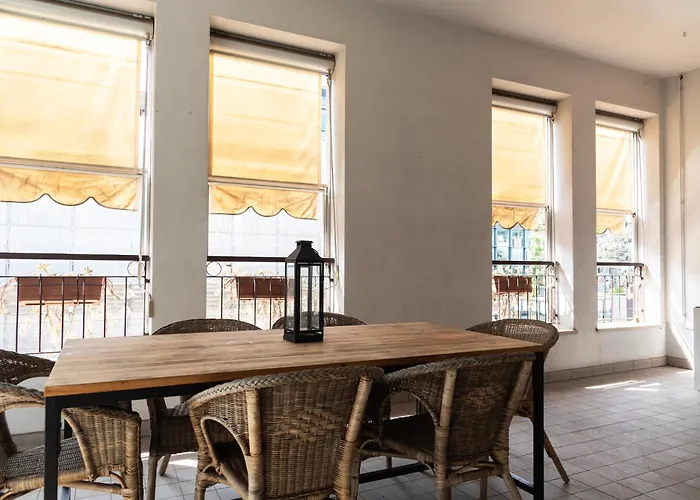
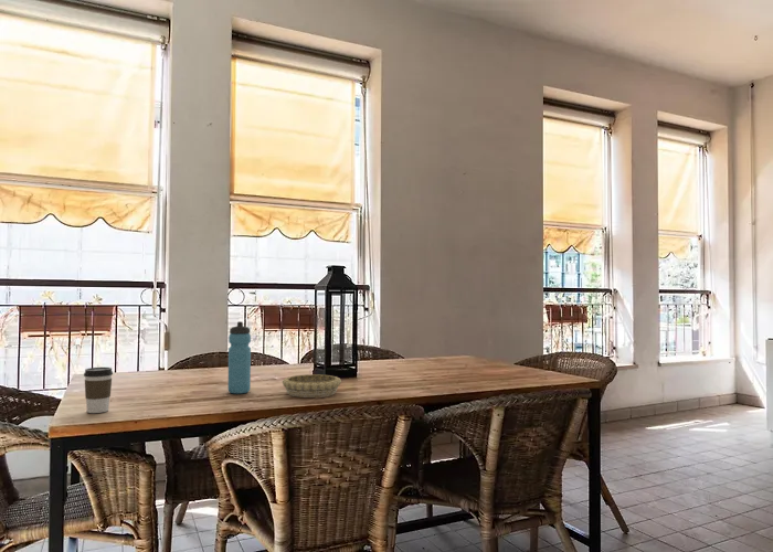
+ water bottle (239, 357)
+ decorative bowl (311, 385)
+ coffee cup (97, 390)
